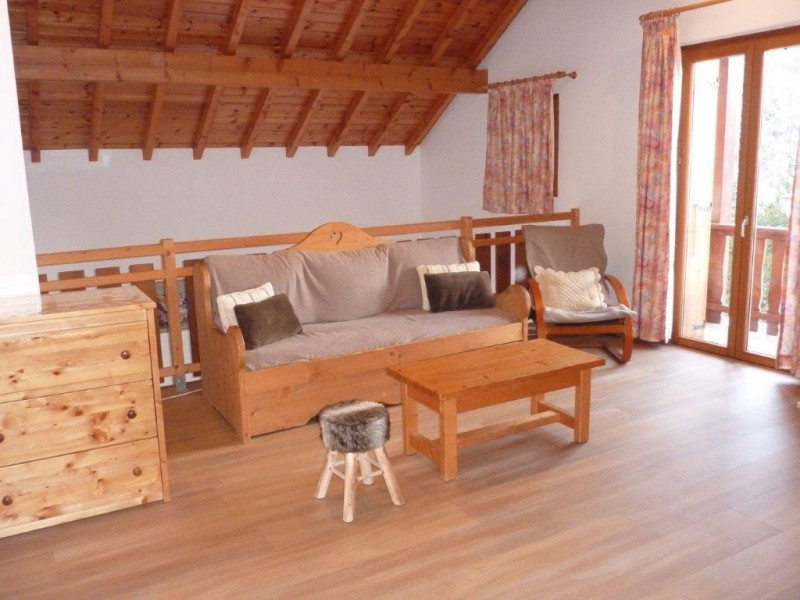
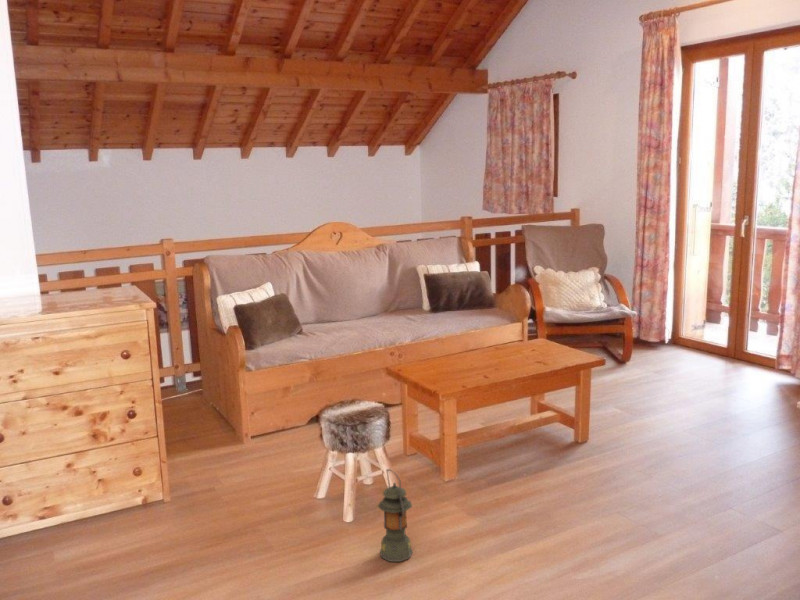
+ lantern (395, 513)
